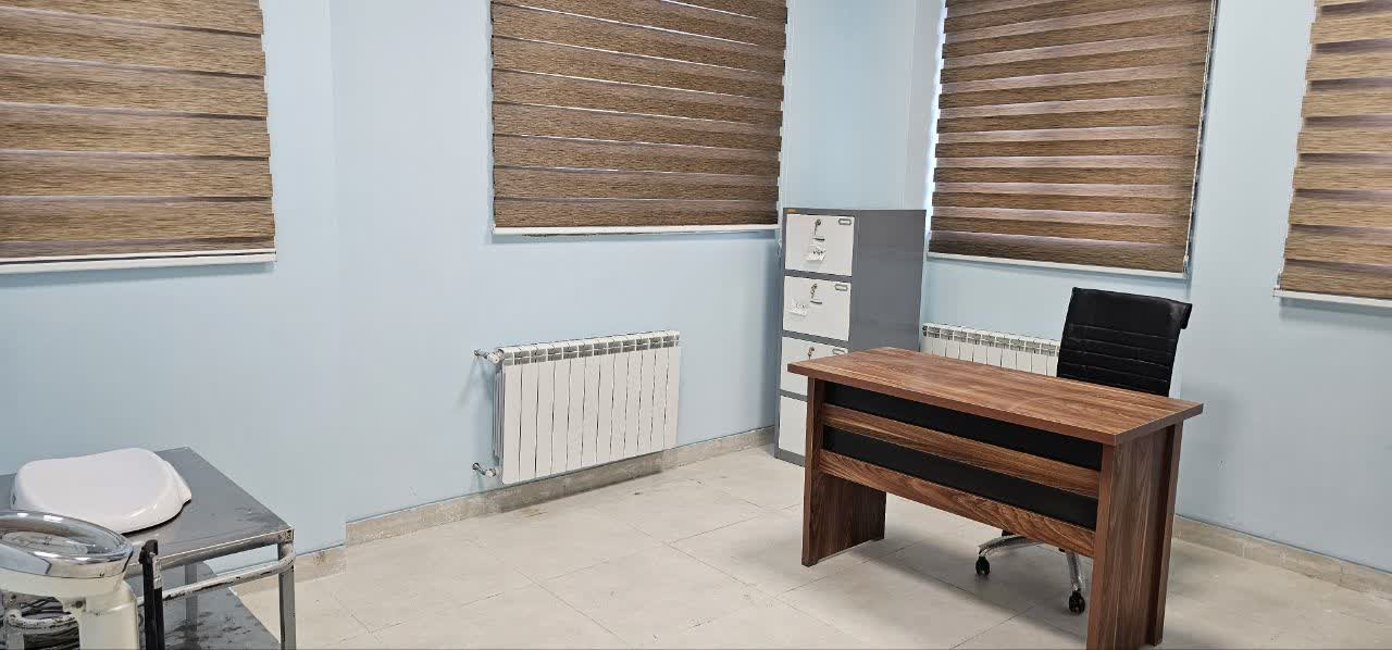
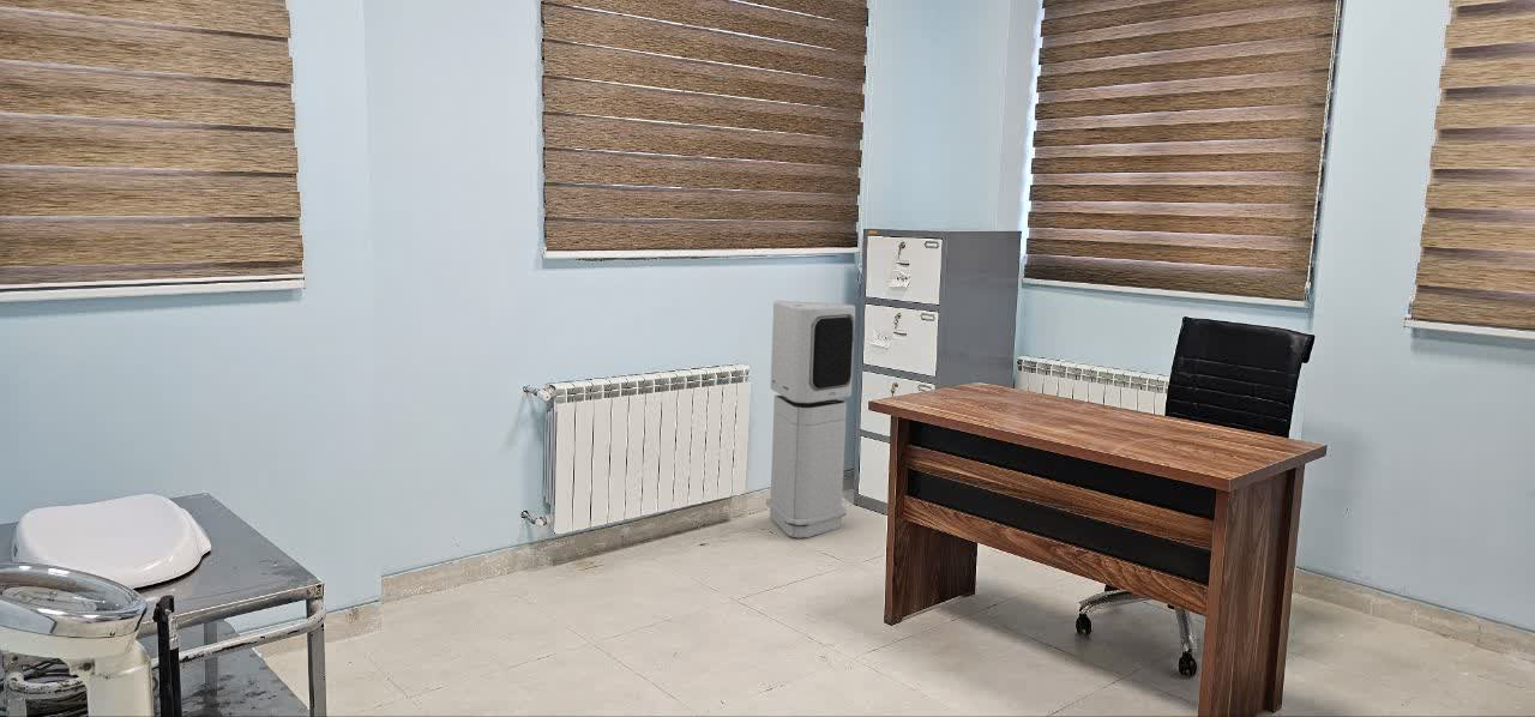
+ air purifier (800, 415)
